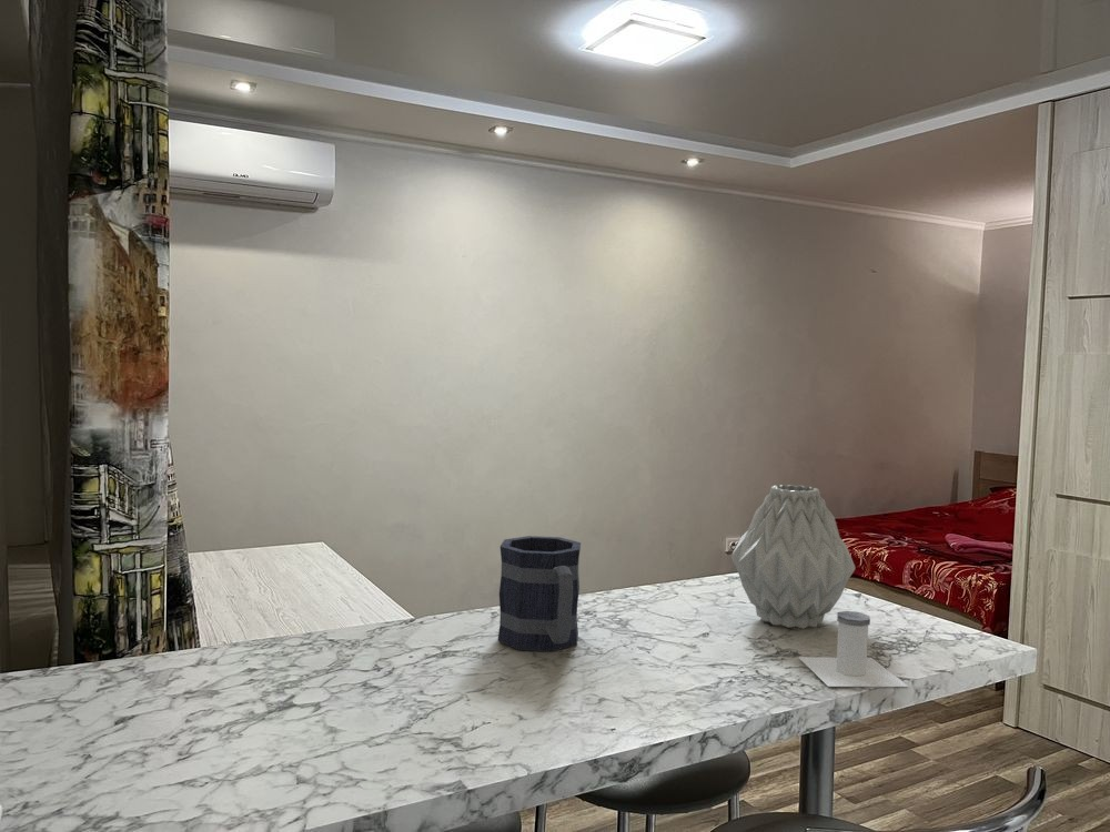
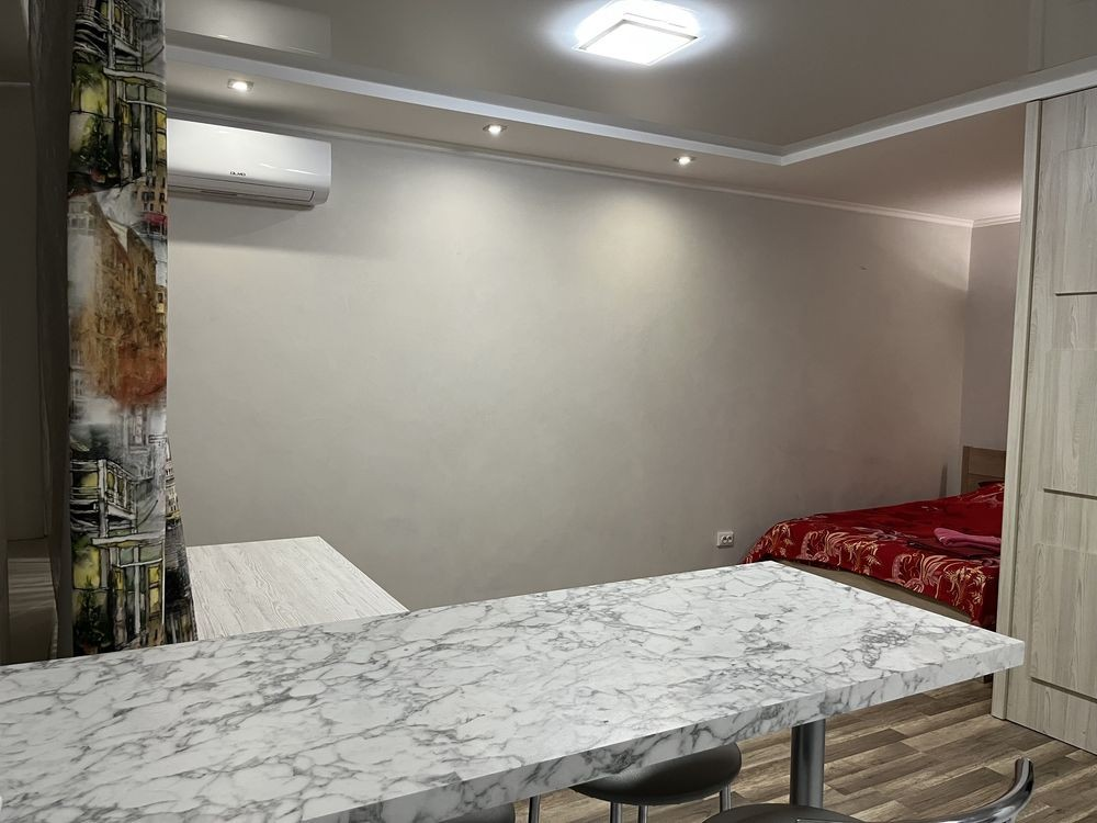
- mug (545, 596)
- salt shaker (851, 643)
- vase (791, 554)
